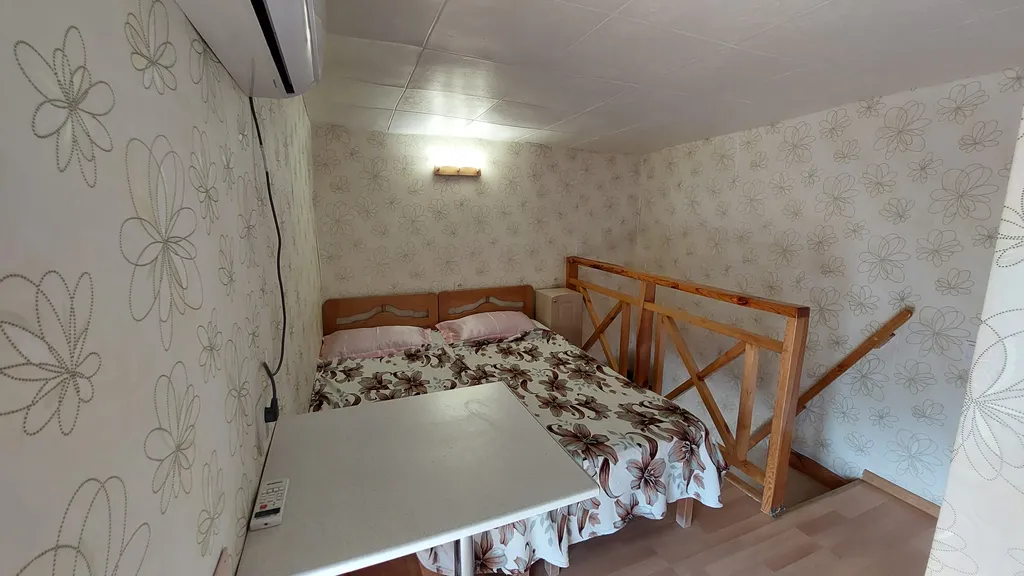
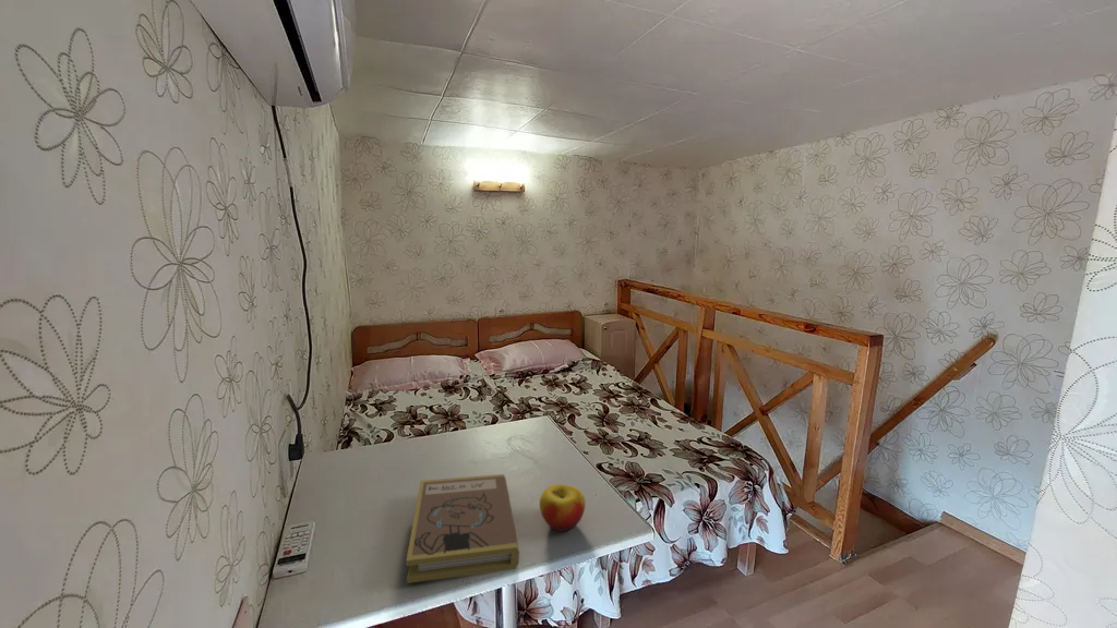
+ book (464, 519)
+ apple (562, 506)
